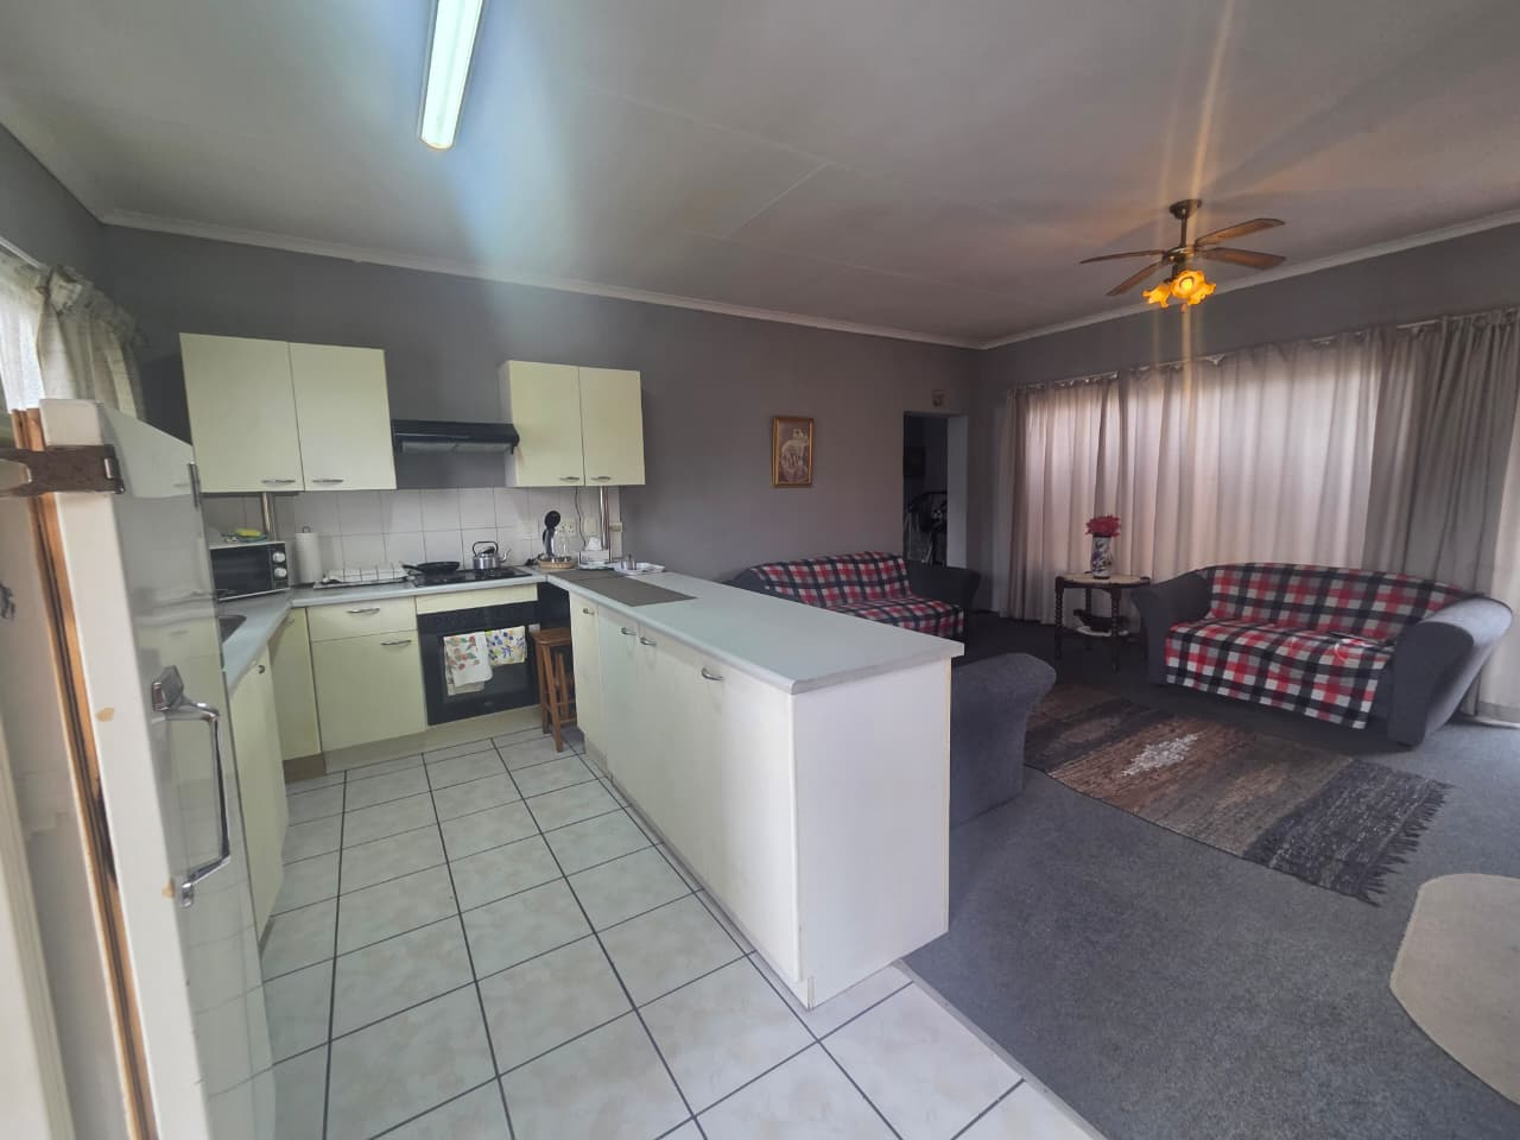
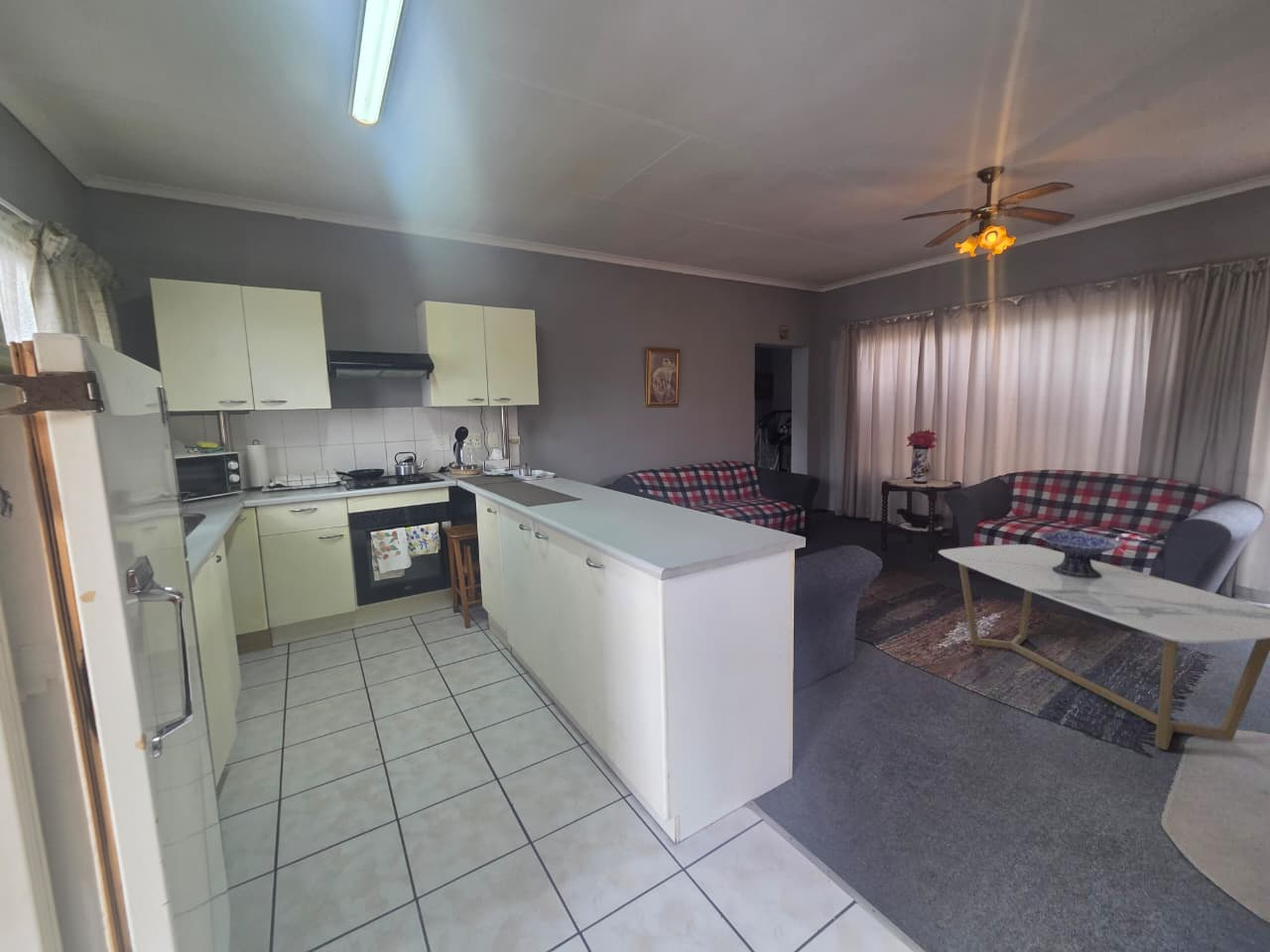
+ decorative bowl (1078, 554)
+ coffee table (1088, 612)
